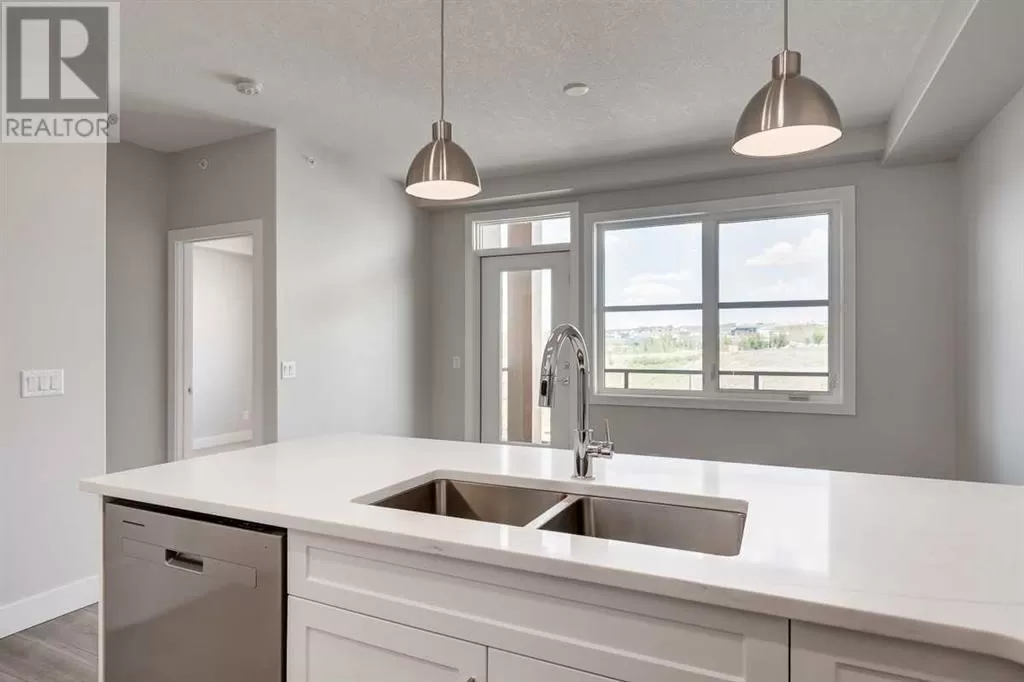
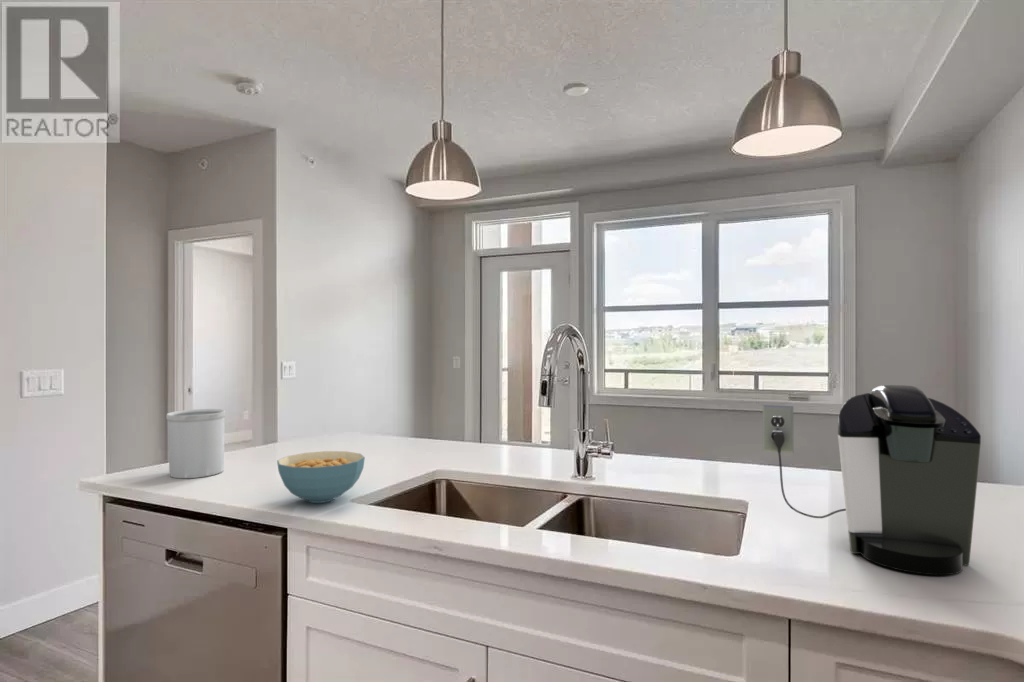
+ cereal bowl (321, 479)
+ coffee maker (864, 466)
+ utensil holder (196, 442)
